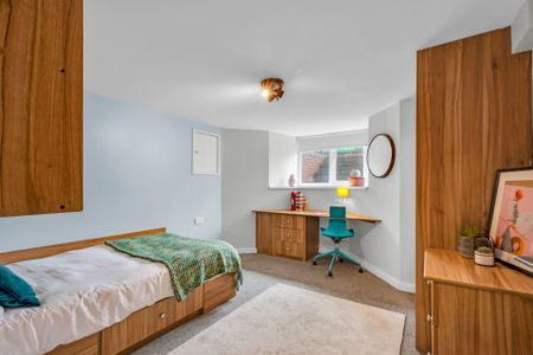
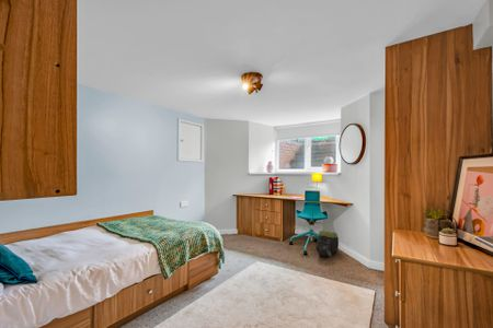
+ backpack (326, 243)
